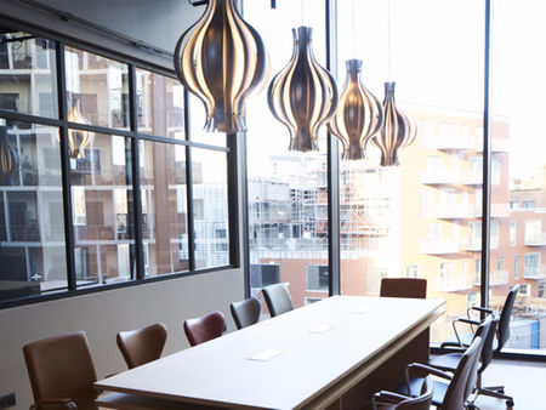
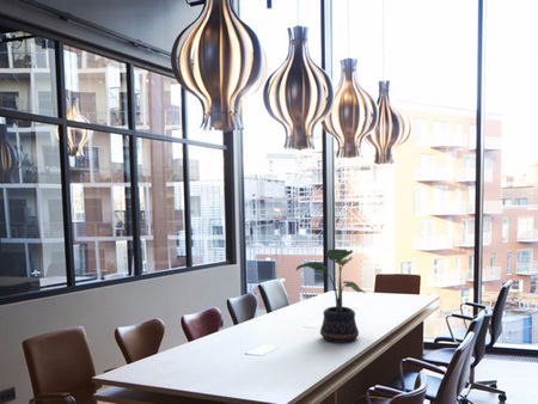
+ potted plant (335, 290)
